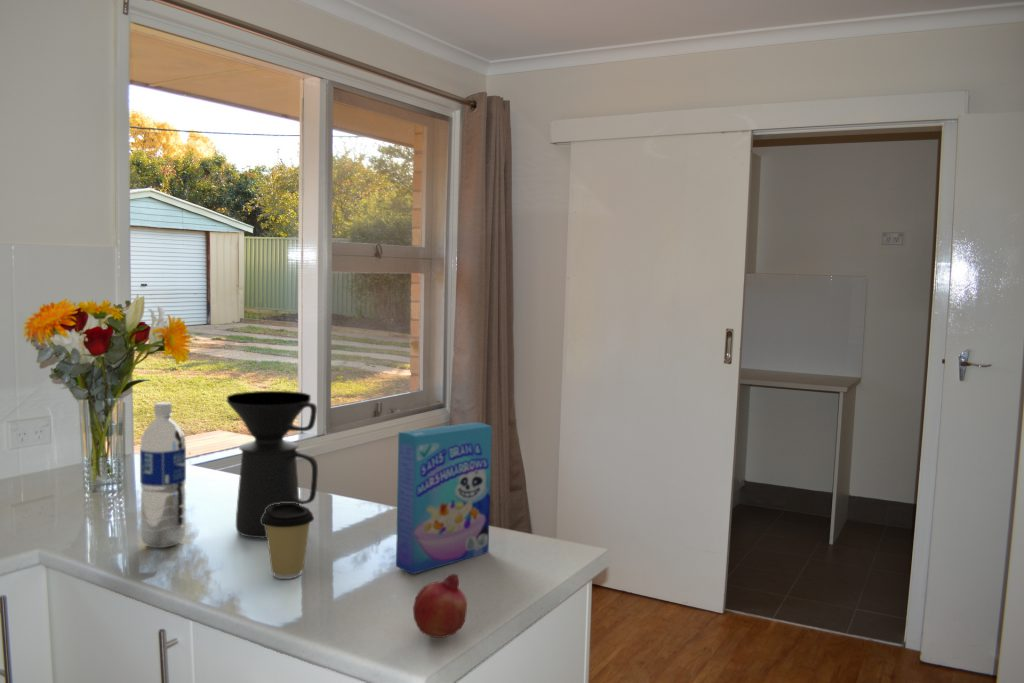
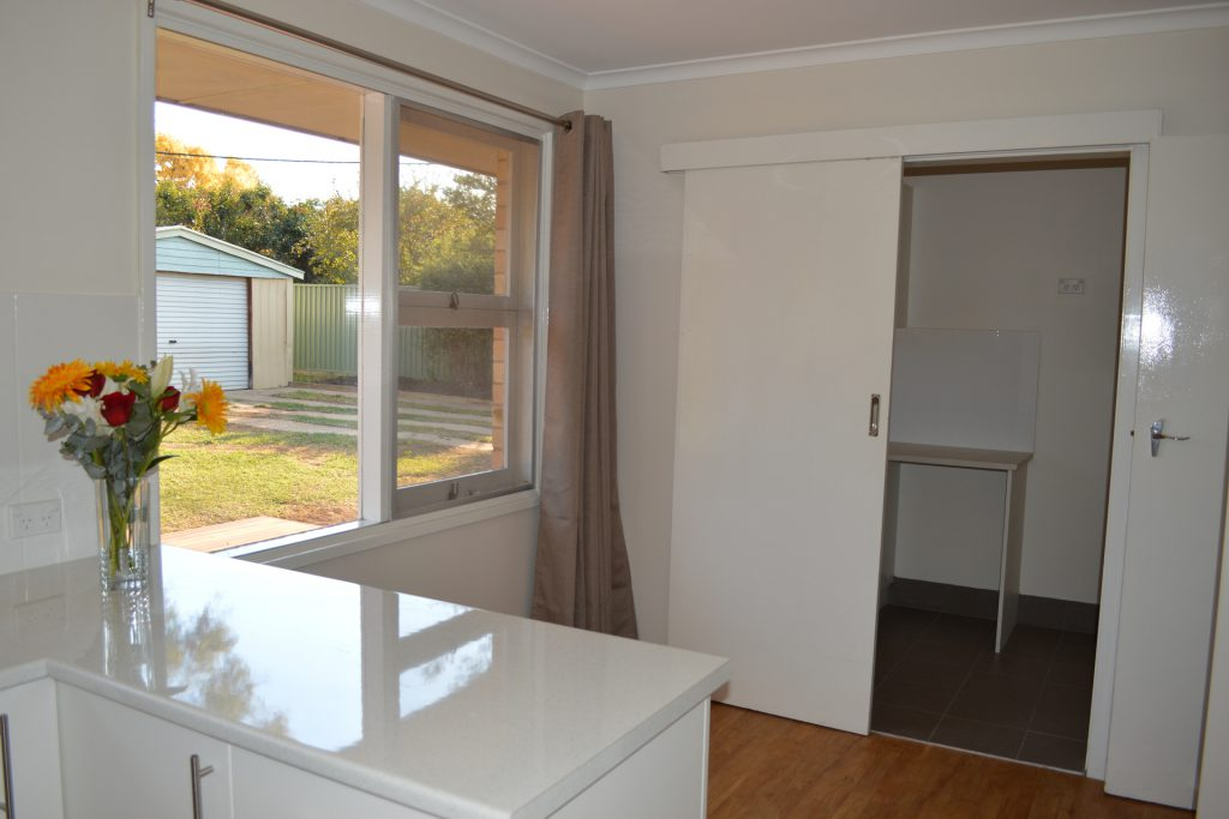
- coffee maker (268, 463)
- coffee cup (287, 541)
- fruit (440, 605)
- cereal box (445, 494)
- water bottle (163, 473)
